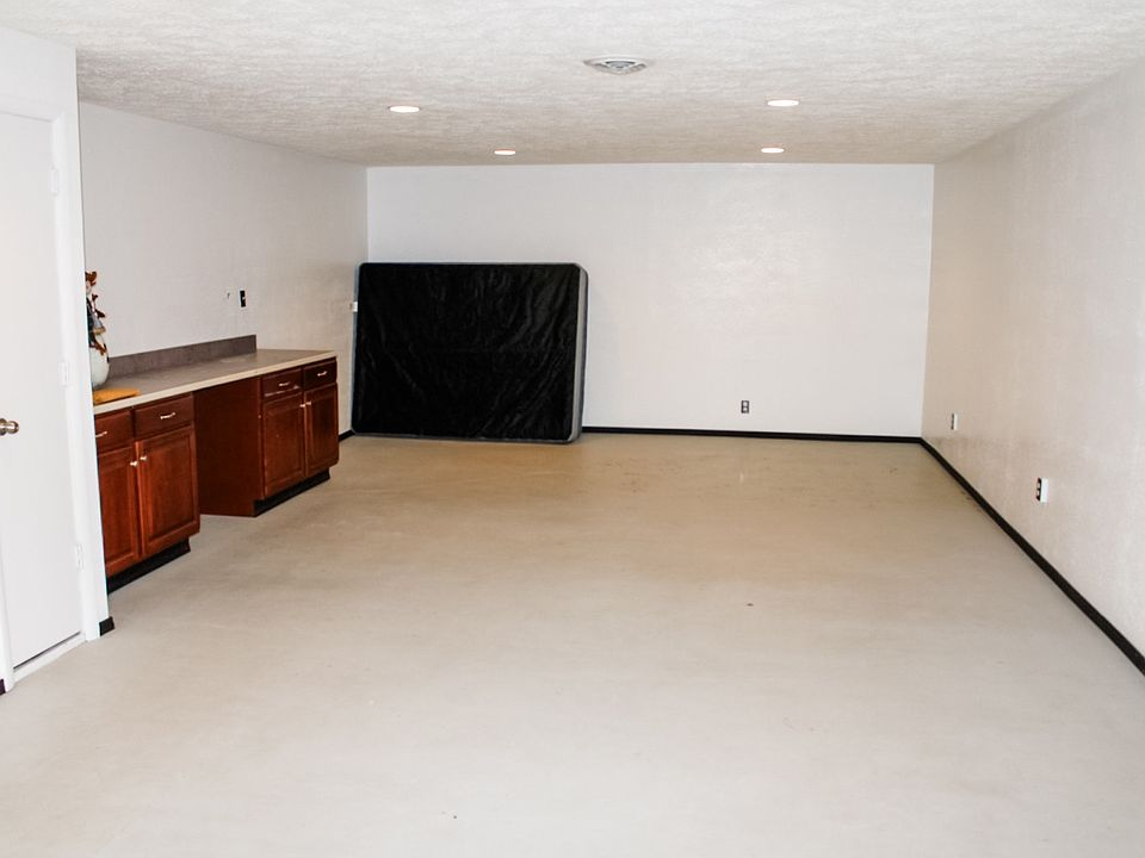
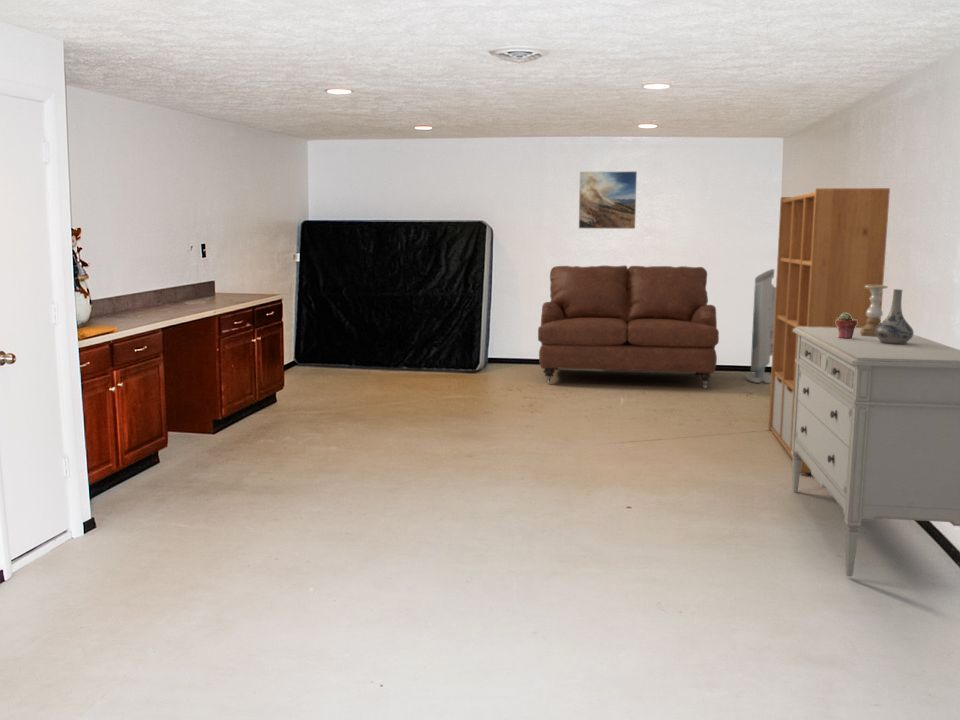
+ shelving unit (821, 324)
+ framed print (607, 200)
+ dresser (872, 437)
+ potted succulent (846, 325)
+ candle holder (874, 310)
+ air purifier (762, 324)
+ decorative vase (895, 316)
+ sofa (627, 322)
